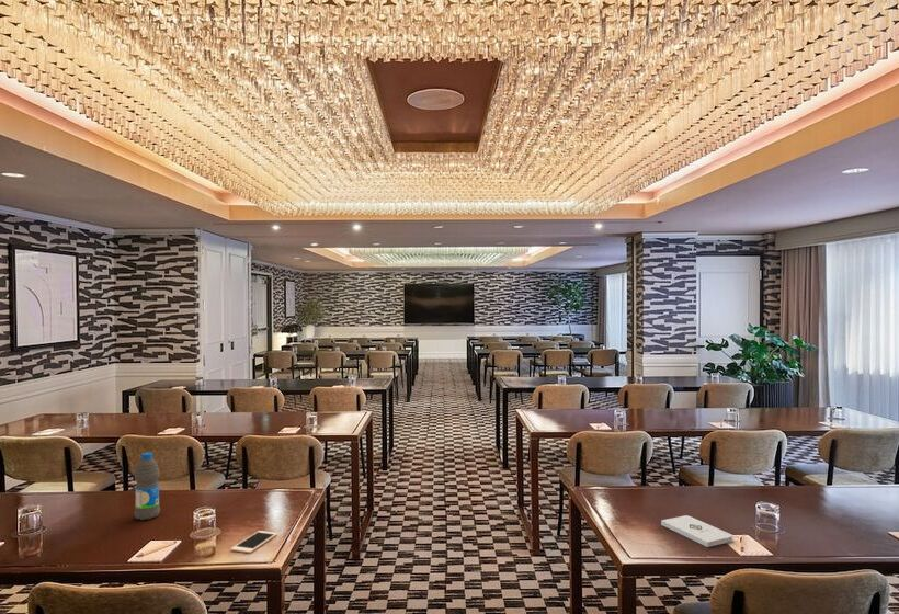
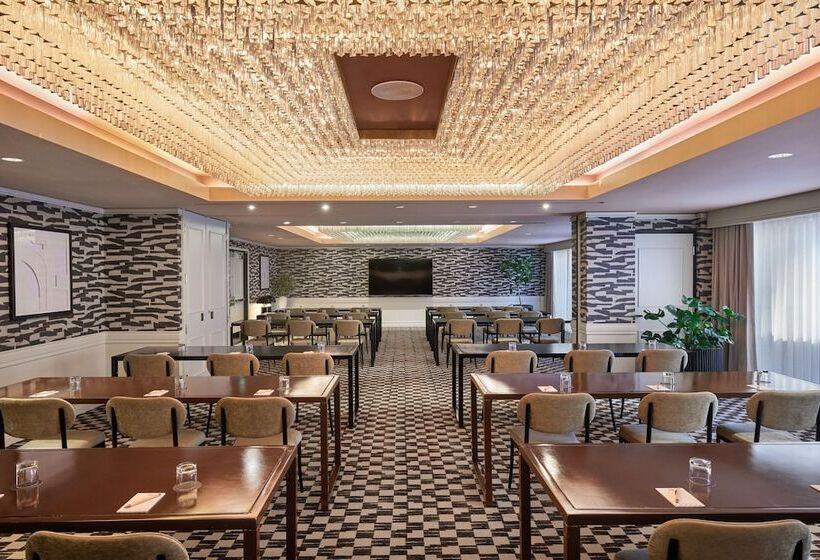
- notepad (696, 530)
- cell phone (254, 541)
- water bottle (147, 485)
